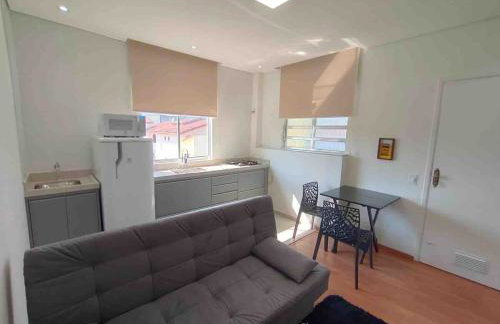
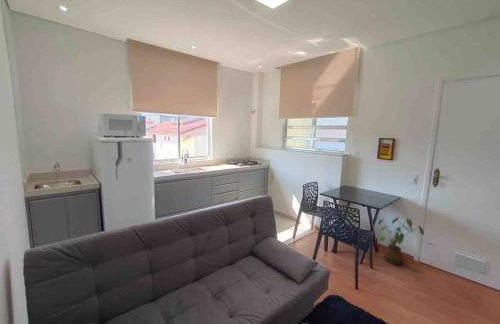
+ house plant (397, 241)
